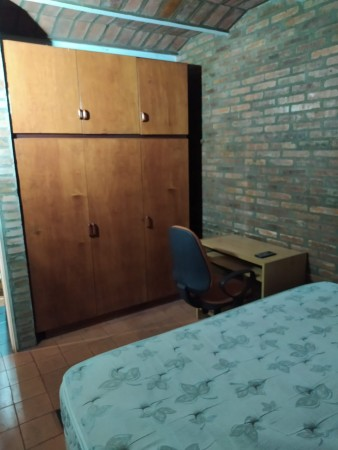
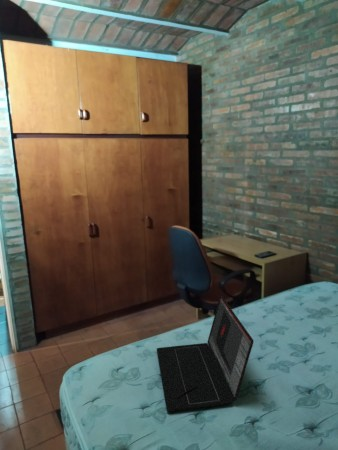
+ laptop (198, 346)
